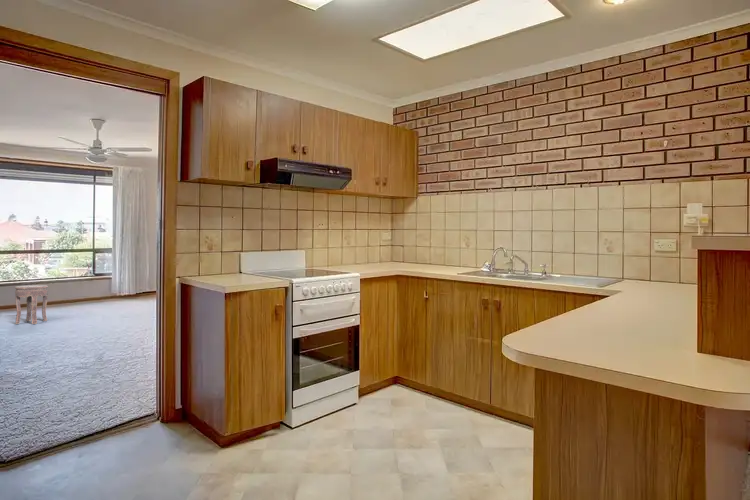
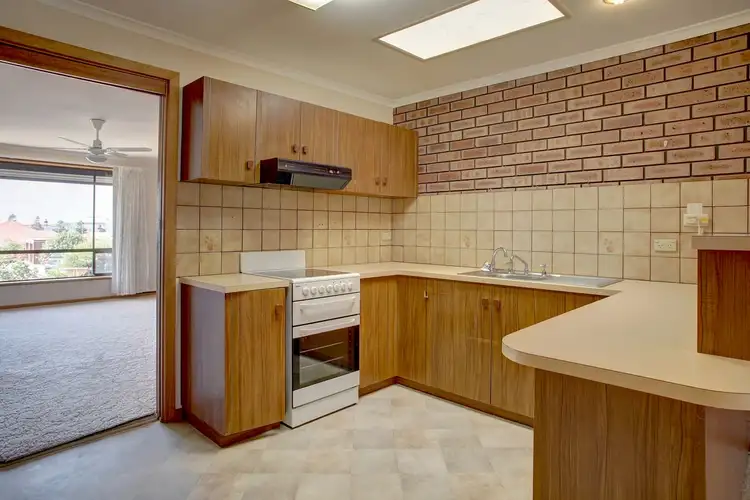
- side table (31, 304)
